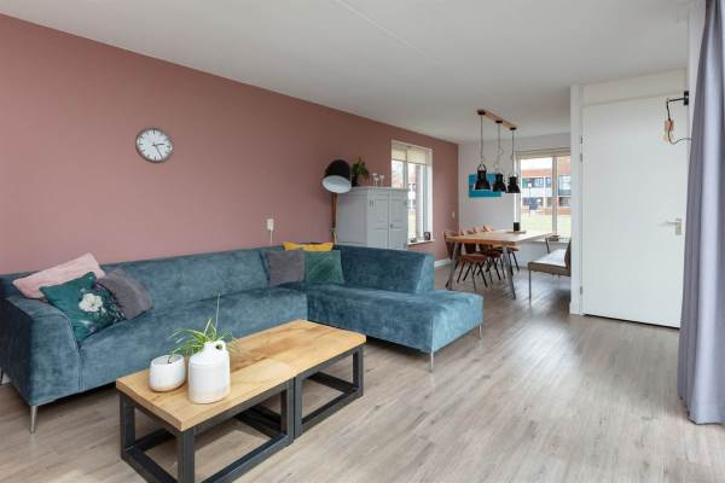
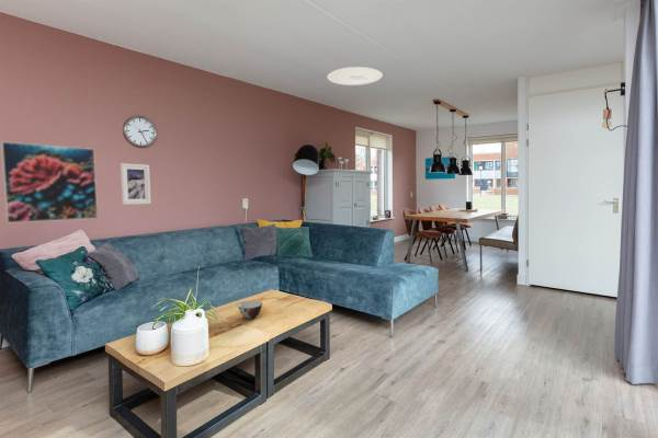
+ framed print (53, 183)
+ soup bowl (250, 310)
+ ceiling light (354, 73)
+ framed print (136, 184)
